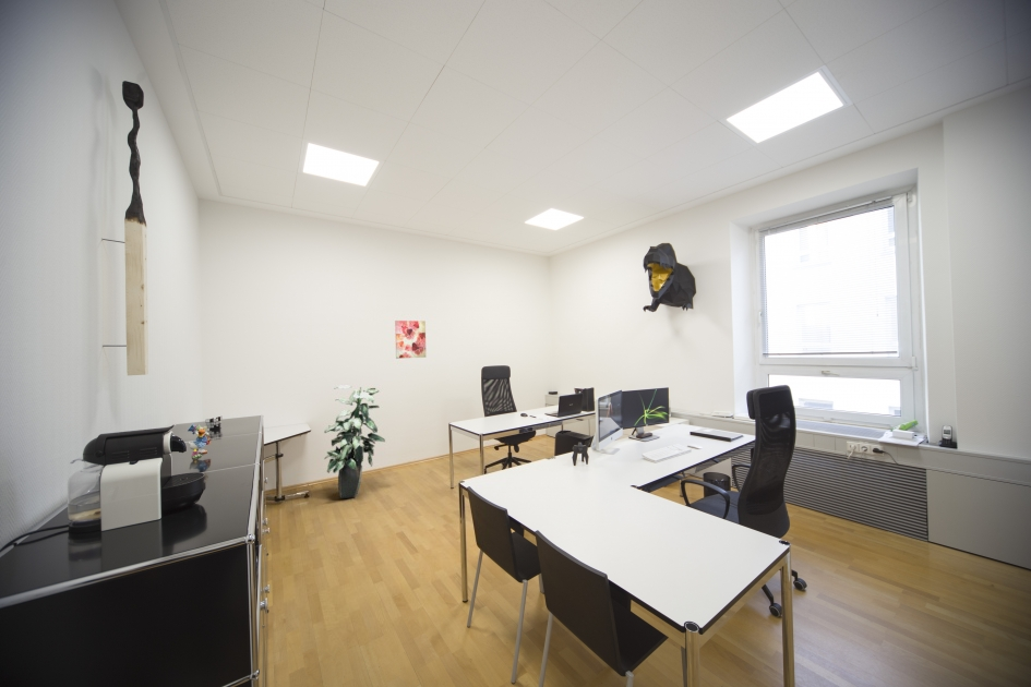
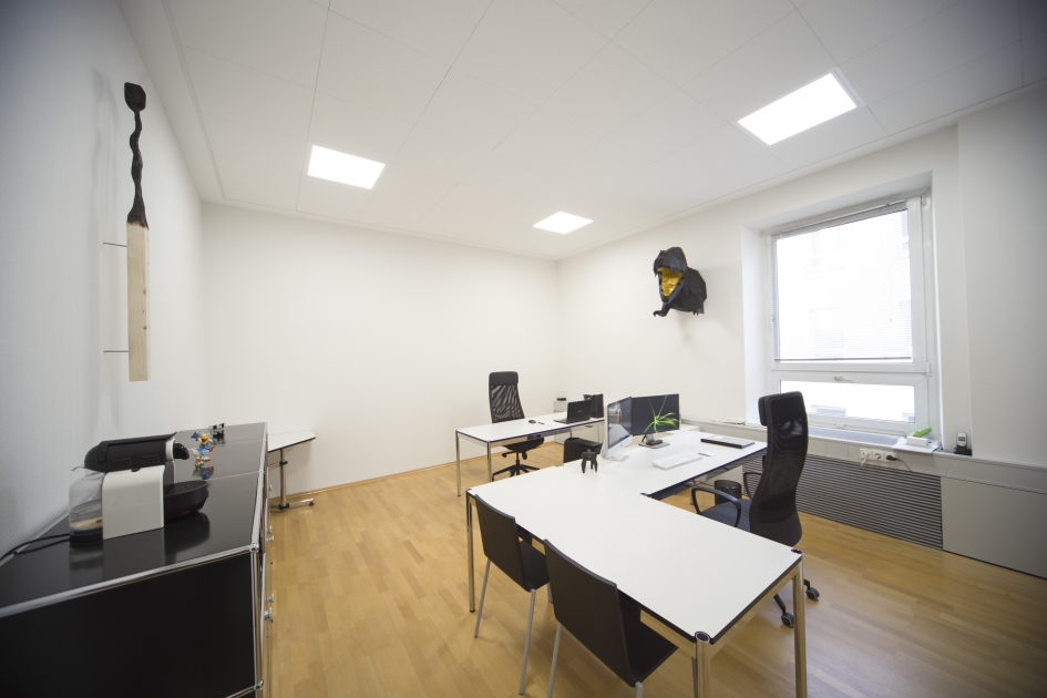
- wall art (410, 339)
- indoor plant (351, 439)
